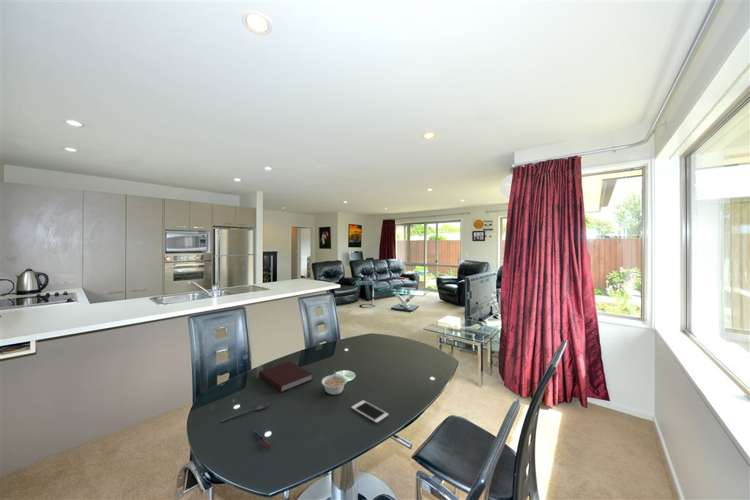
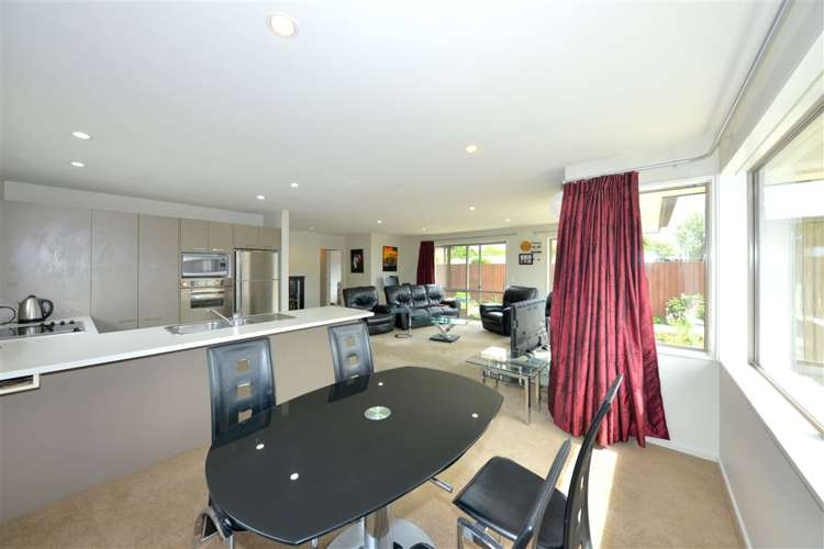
- spoon (246, 411)
- cell phone (369, 410)
- notebook (285, 375)
- pen (261, 438)
- legume (333, 384)
